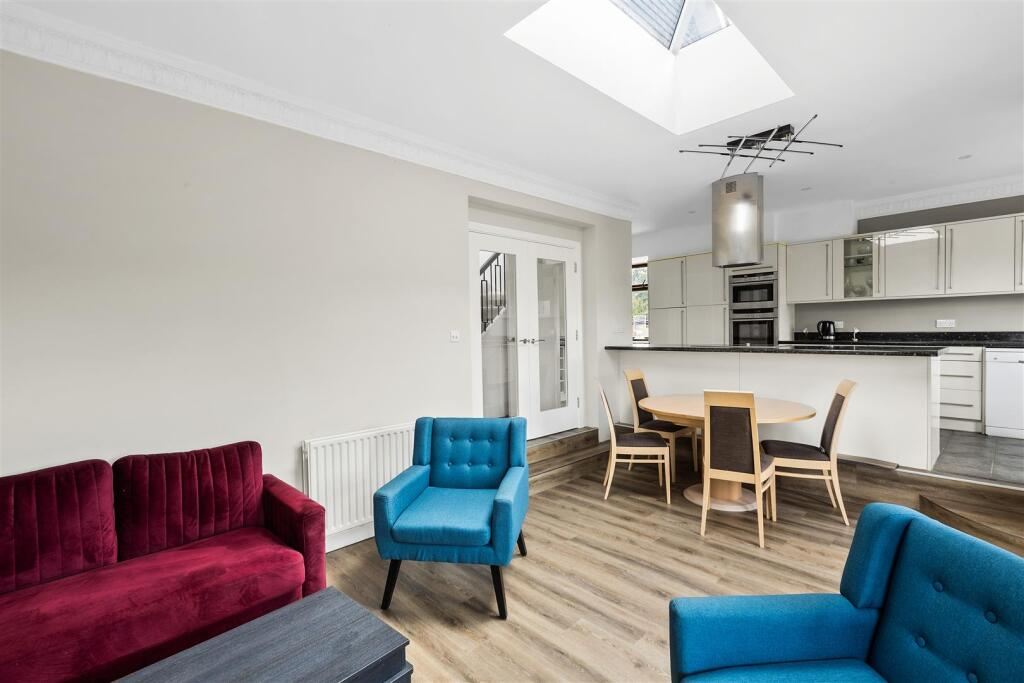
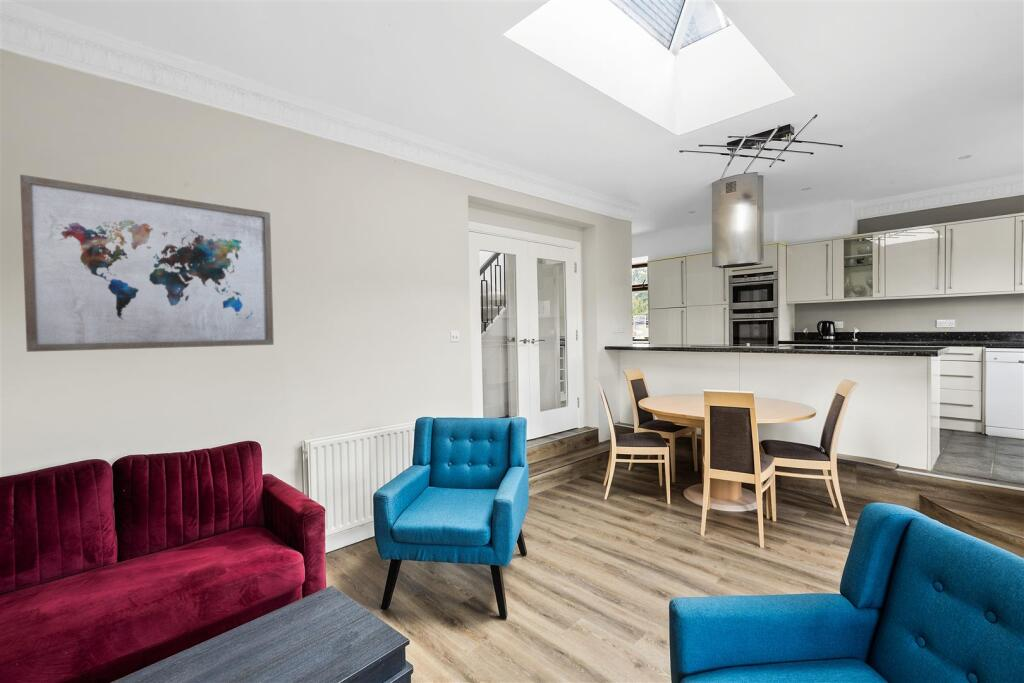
+ wall art (165, 272)
